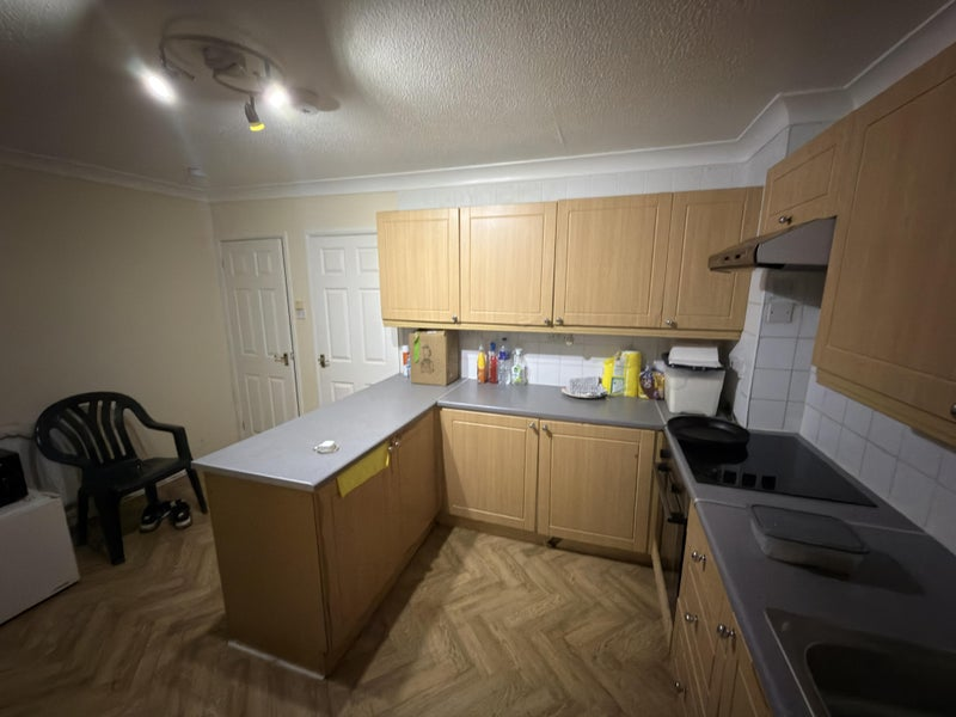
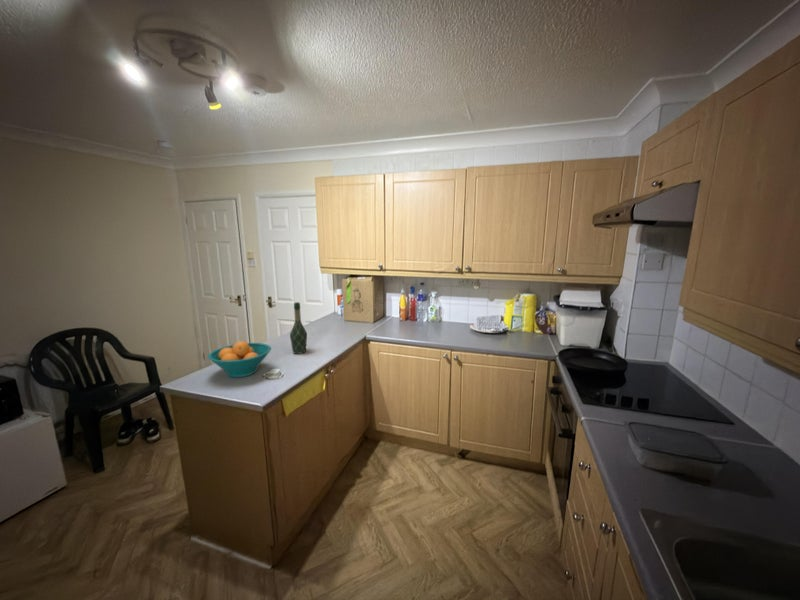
+ fruit bowl (241, 357)
+ wine bottle (298, 327)
